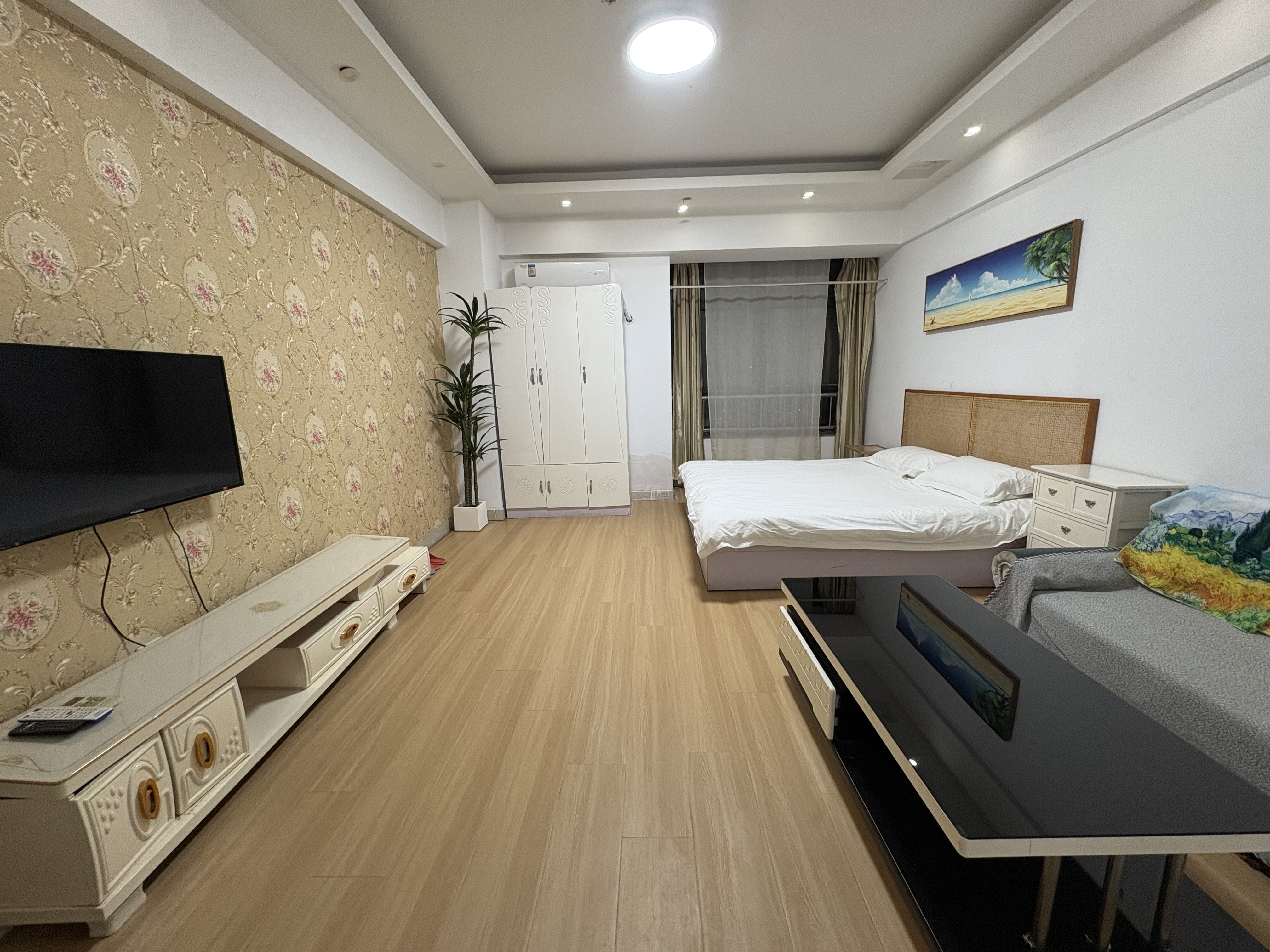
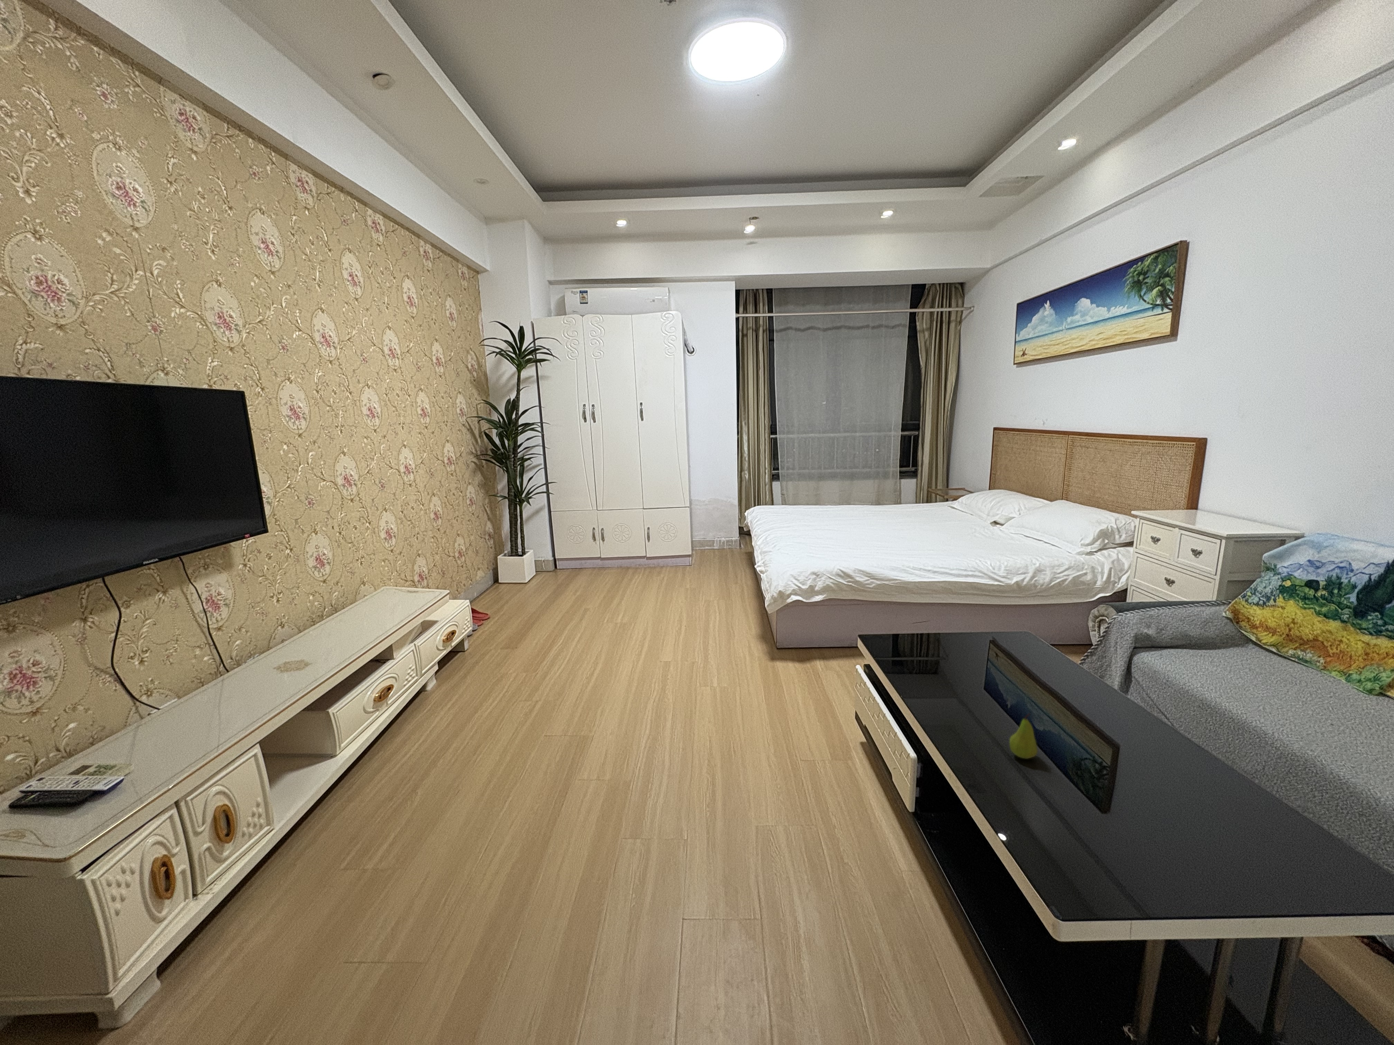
+ fruit (1024, 734)
